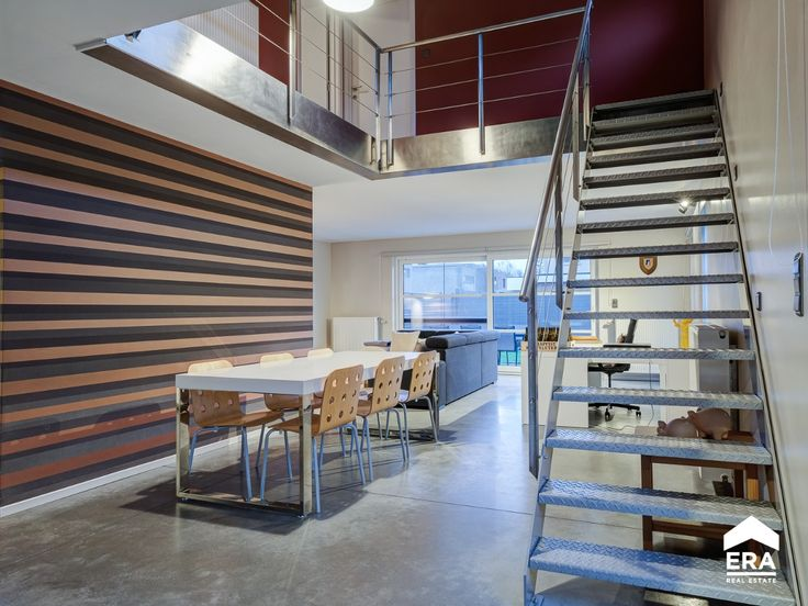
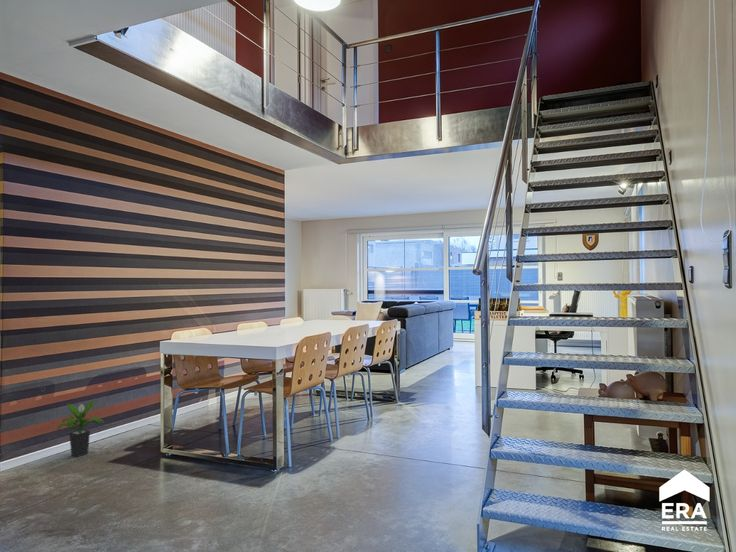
+ potted plant (78, 429)
